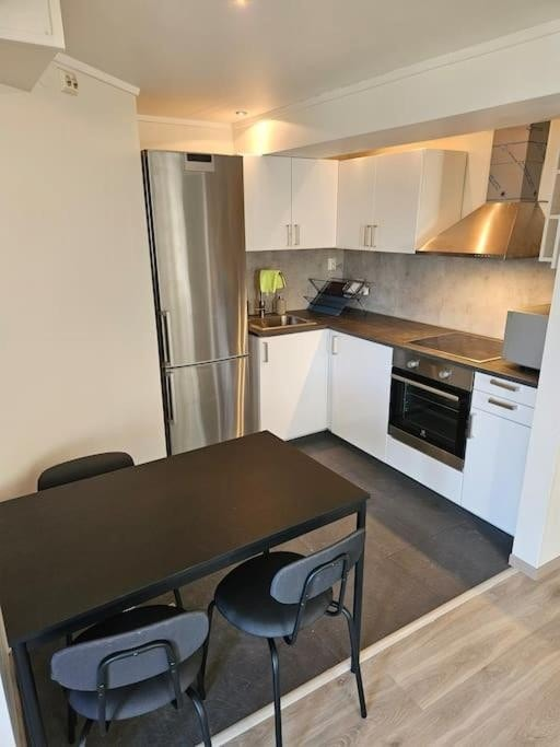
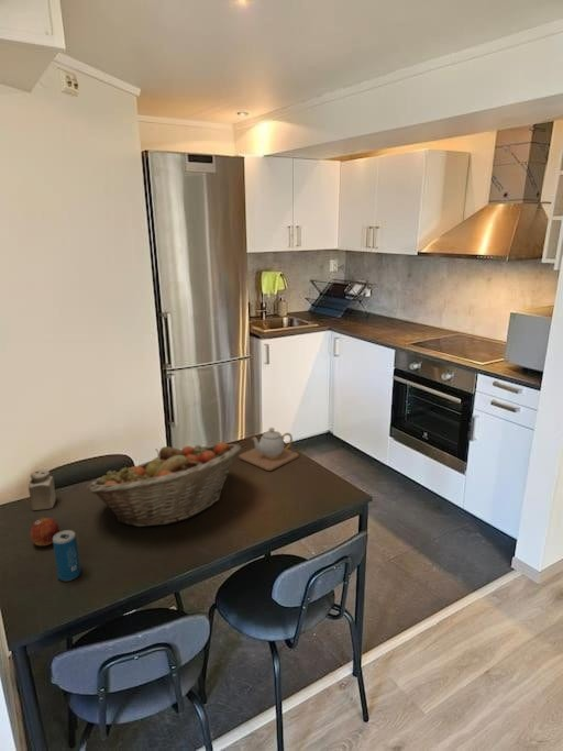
+ salt shaker (42, 488)
+ fruit basket (168, 476)
+ apple (44, 531)
+ teapot (268, 442)
+ beverage can (66, 555)
